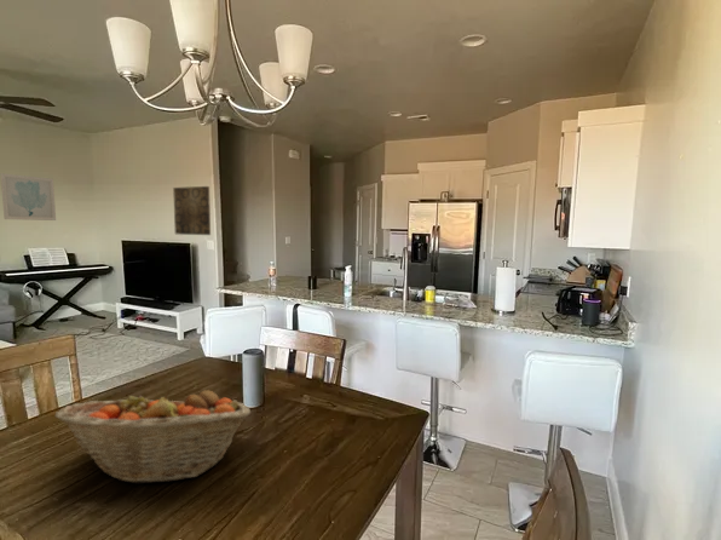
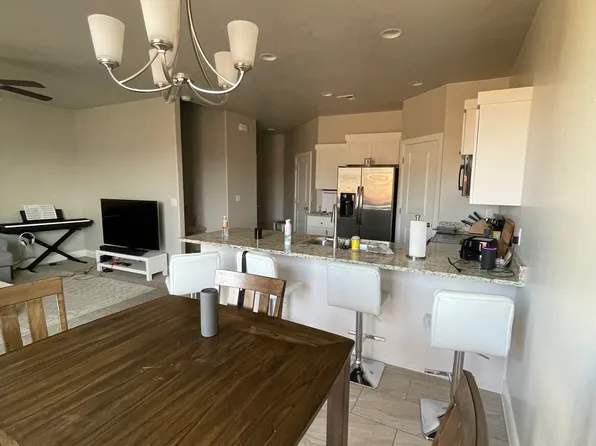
- wall art (191, 211)
- fruit basket (160, 423)
- wall art (29, 197)
